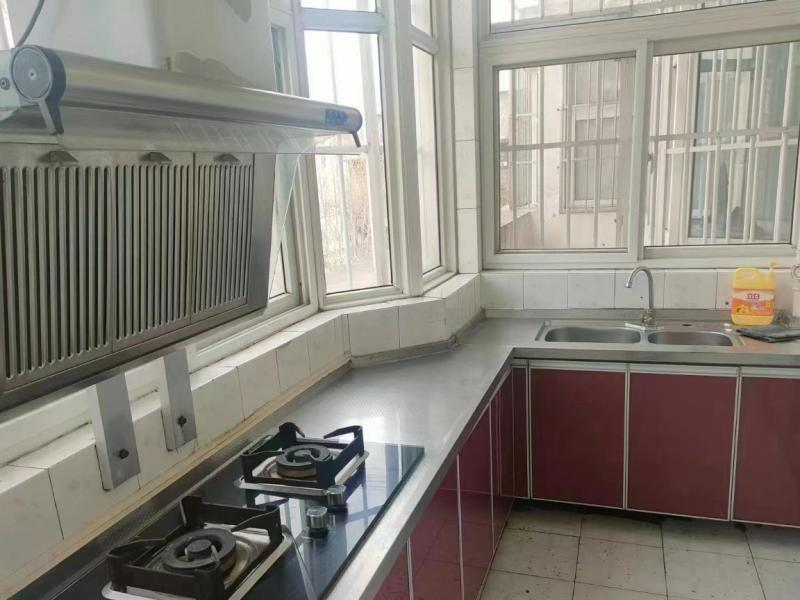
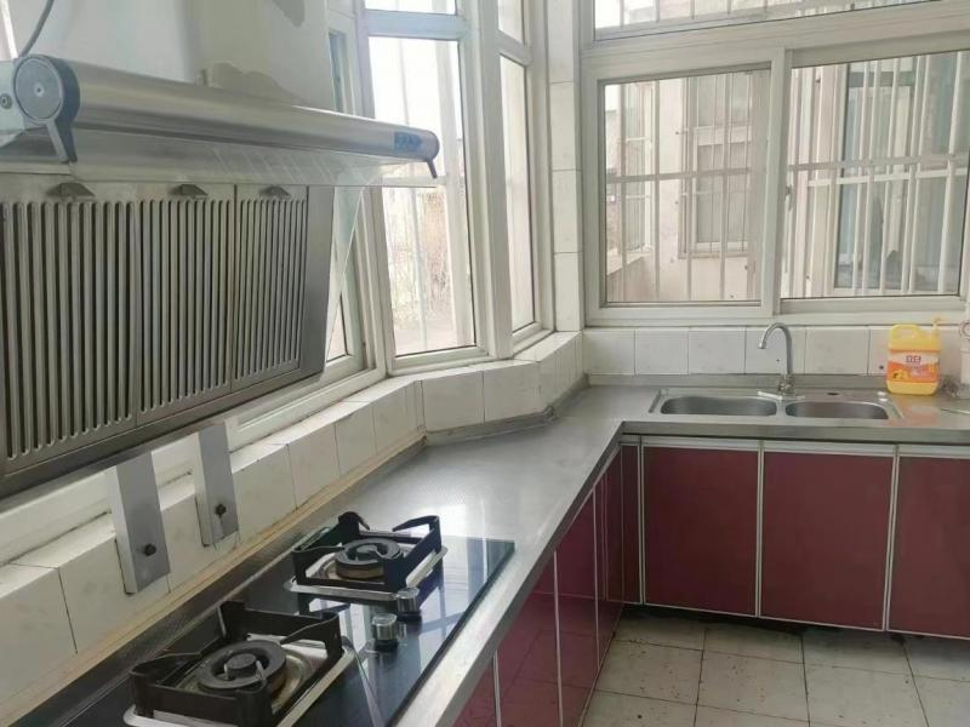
- dish towel (770, 331)
